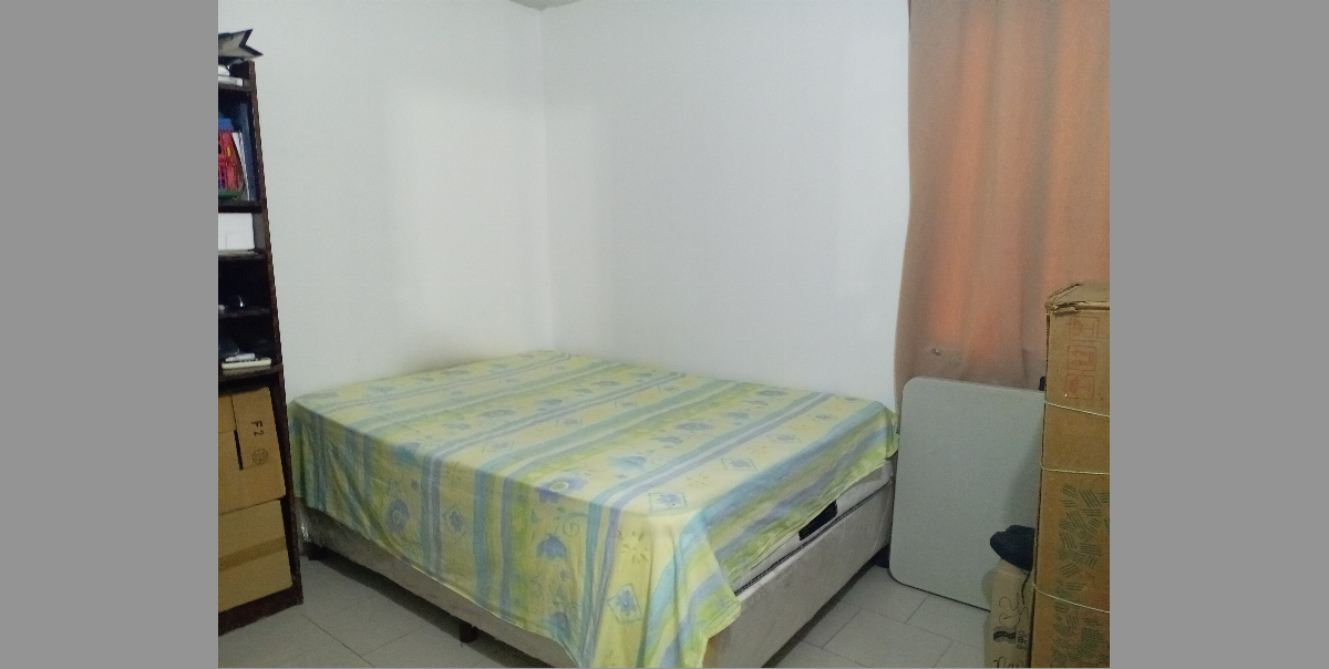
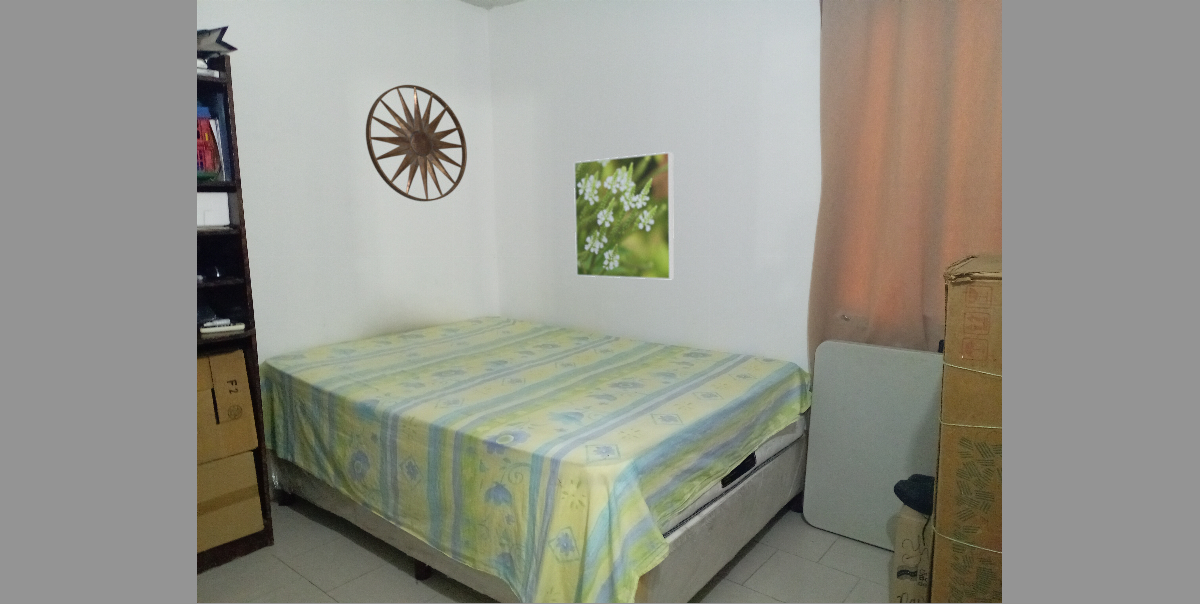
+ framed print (621, 218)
+ wall art (419, 143)
